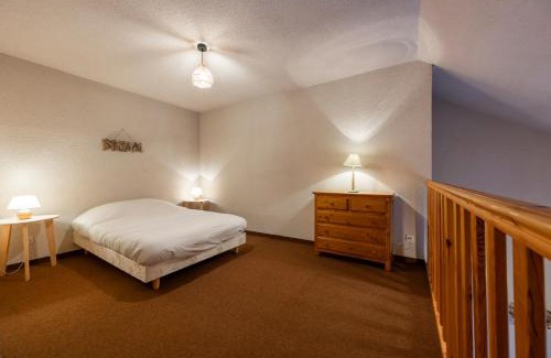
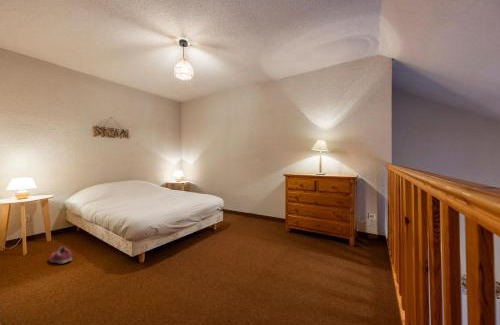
+ shoe (60, 253)
